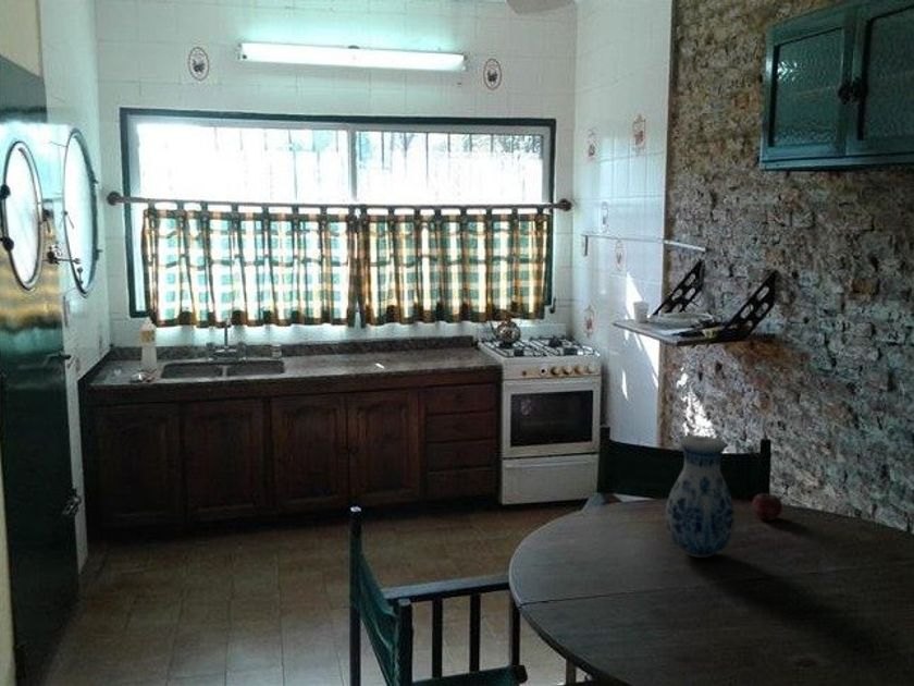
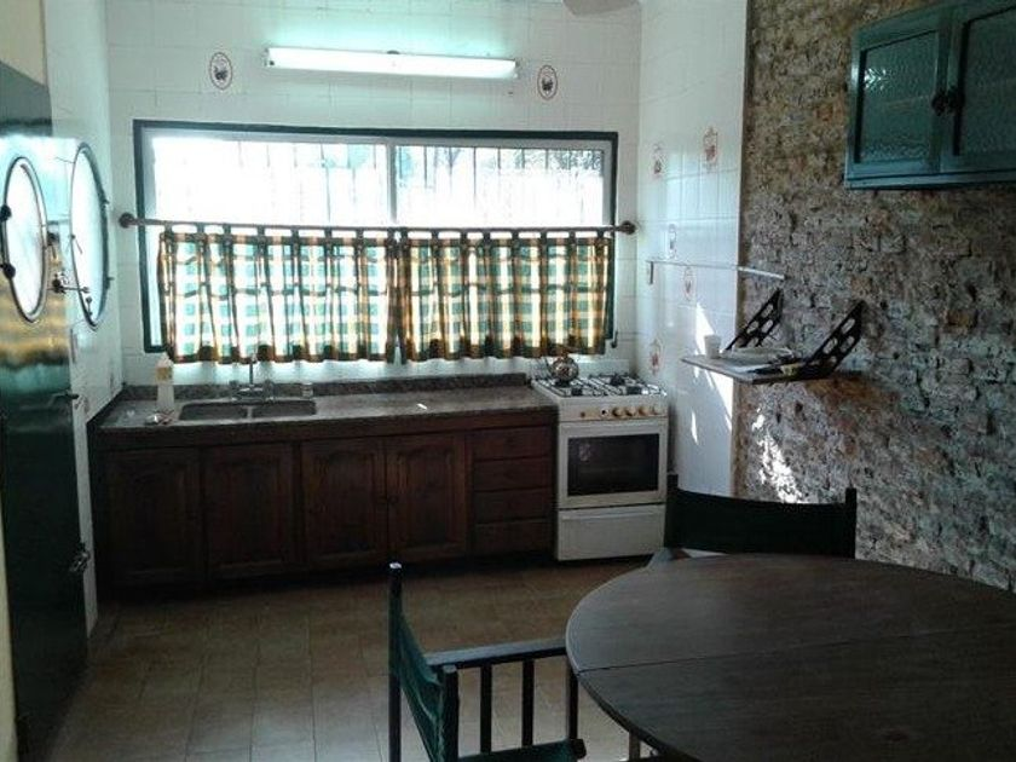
- vase (700, 497)
- apple (767, 504)
